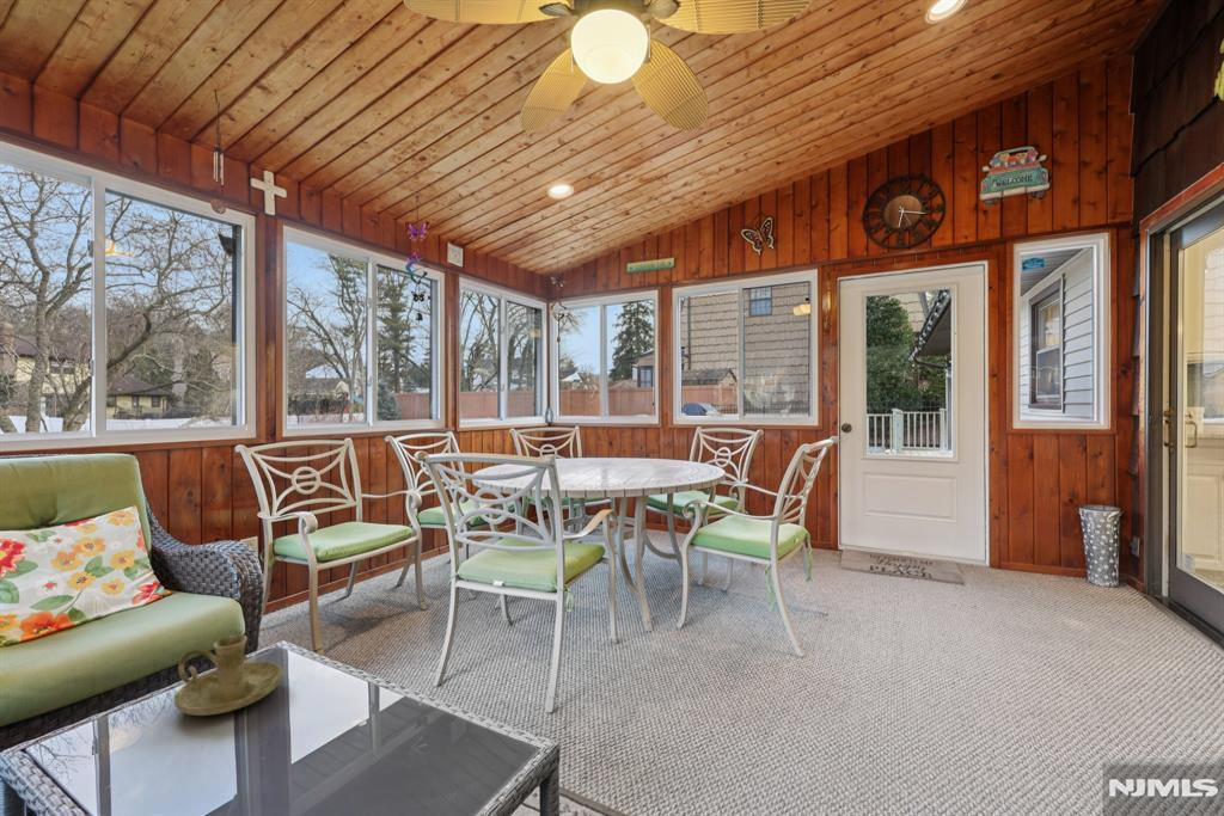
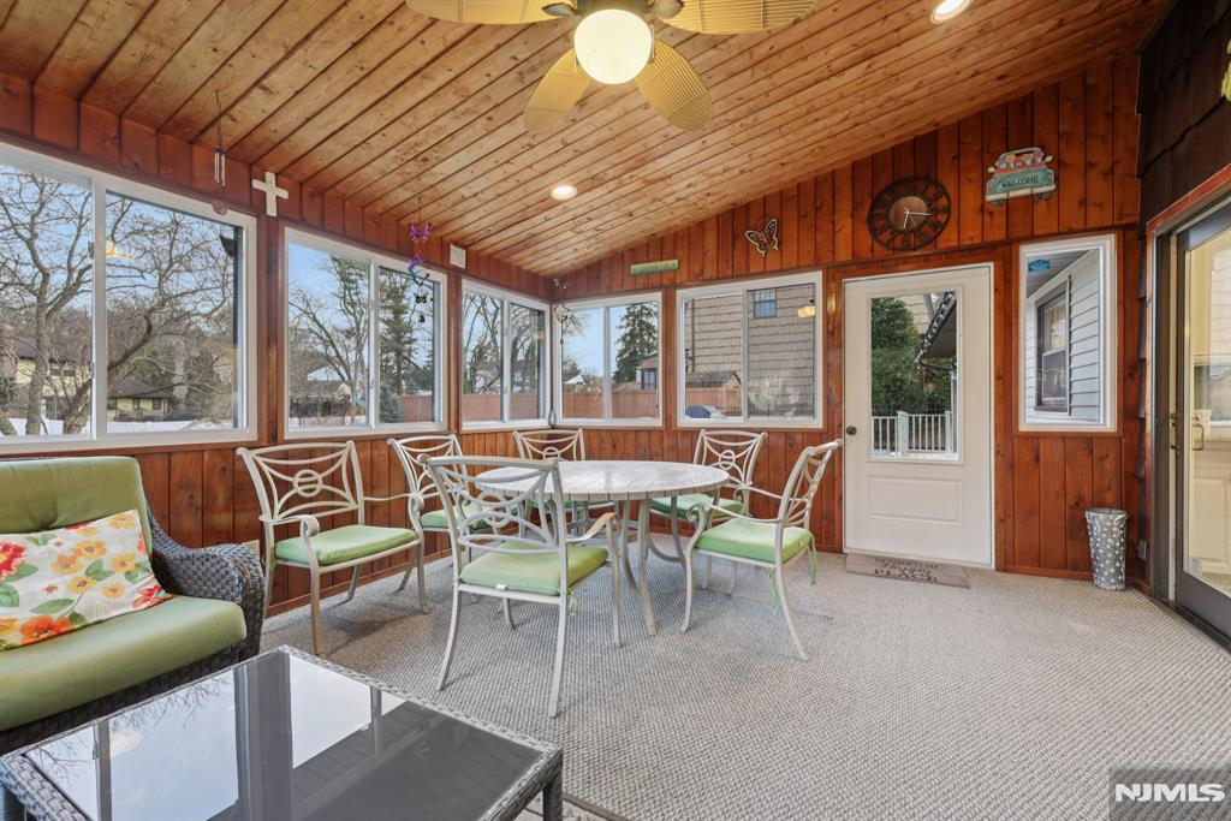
- candle holder (222, 668)
